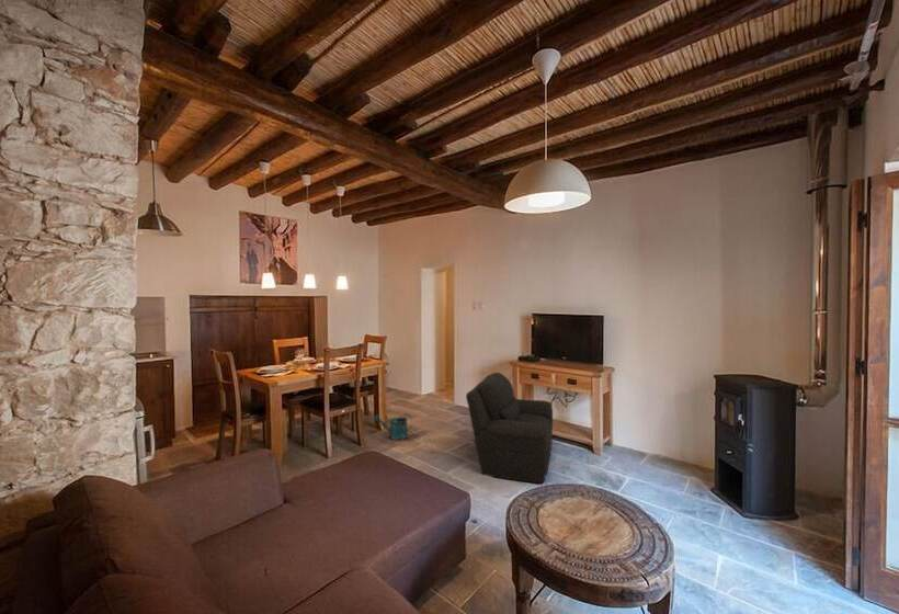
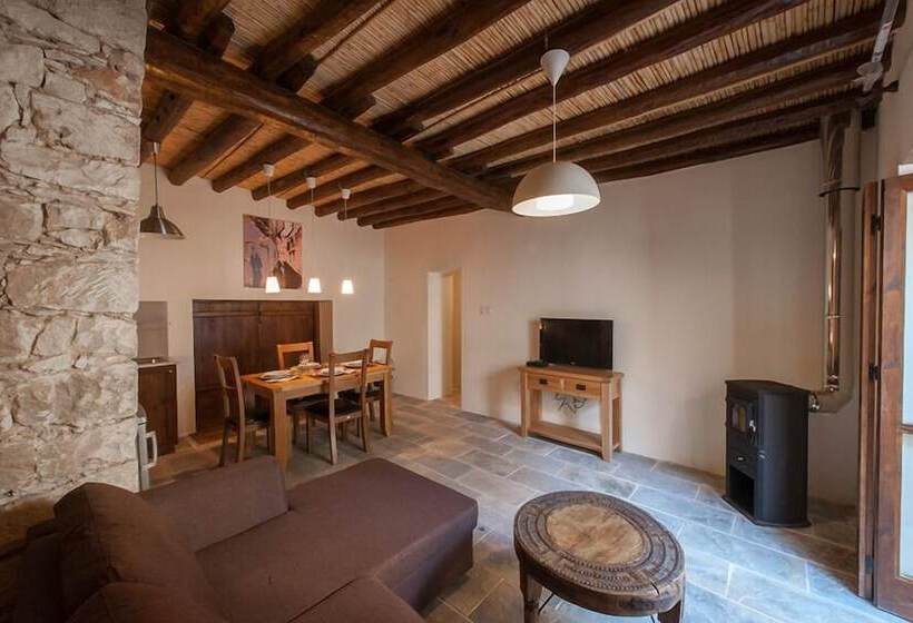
- armchair (513, 418)
- watering can (392, 425)
